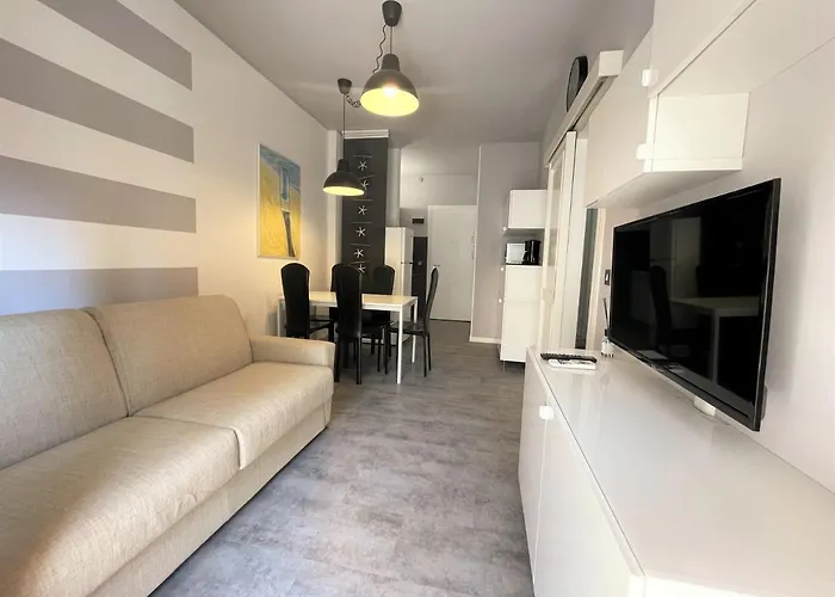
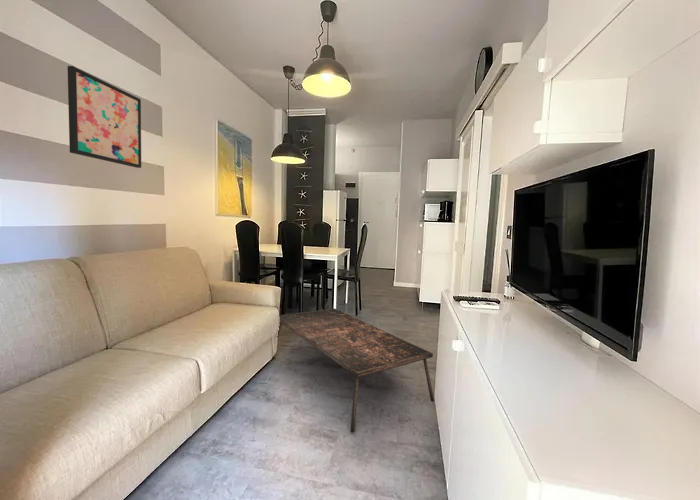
+ coffee table (342, 352)
+ wall art (108, 123)
